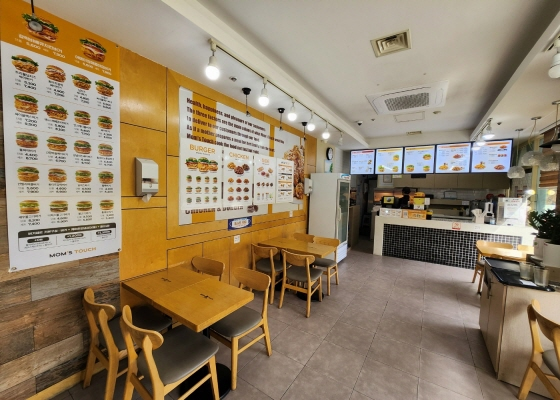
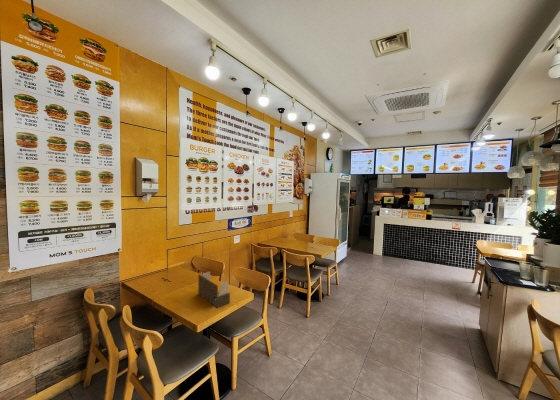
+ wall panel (213, 287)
